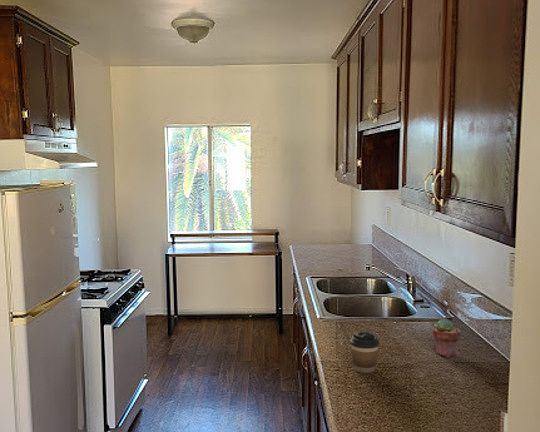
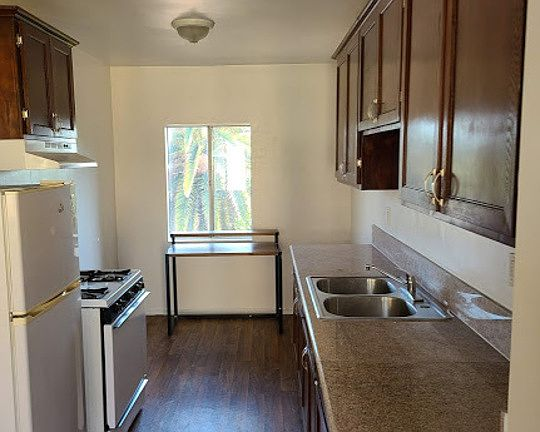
- coffee cup (364, 350)
- potted succulent (445, 336)
